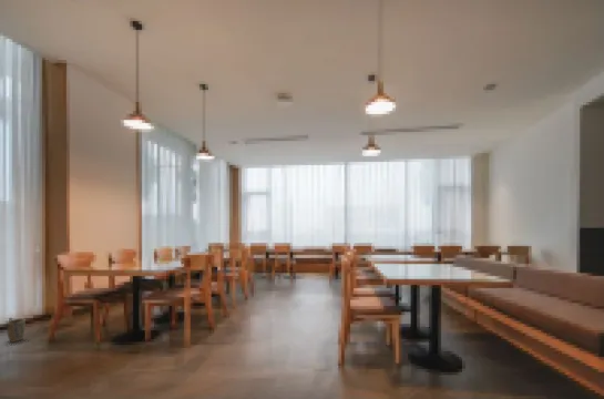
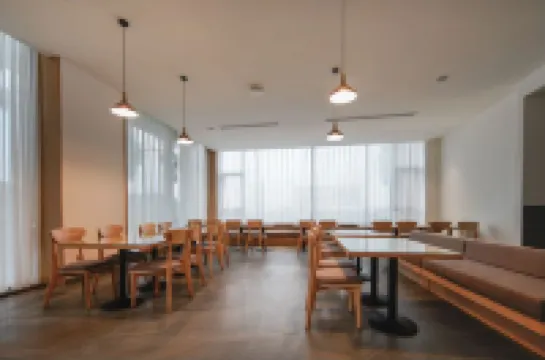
- plant pot (16, 330)
